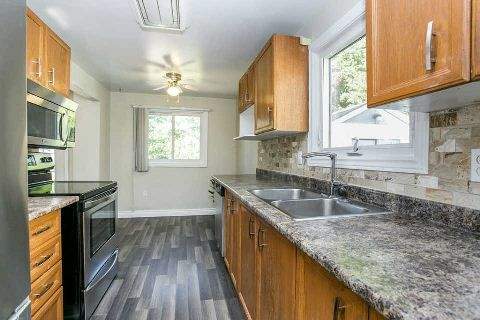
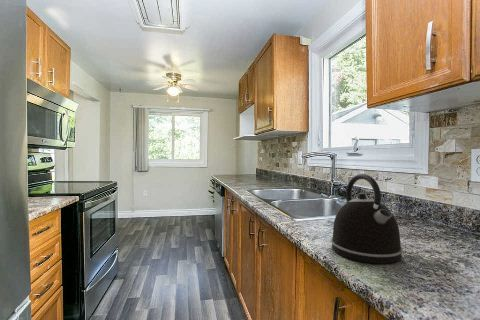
+ kettle (364, 212)
